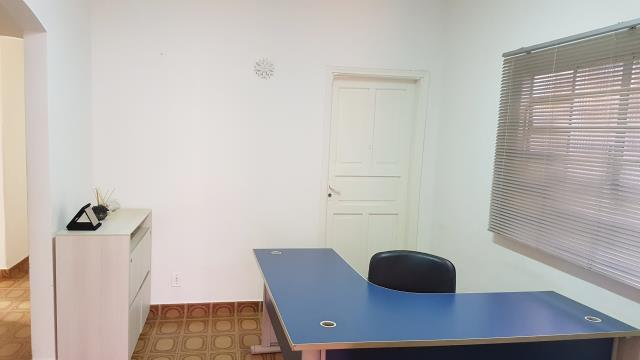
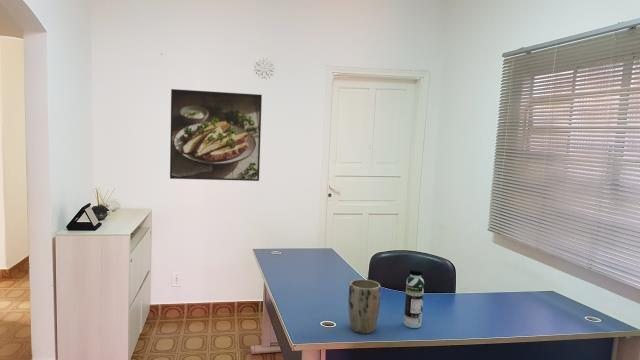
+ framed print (216, 136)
+ plant pot (363, 306)
+ water bottle (414, 297)
